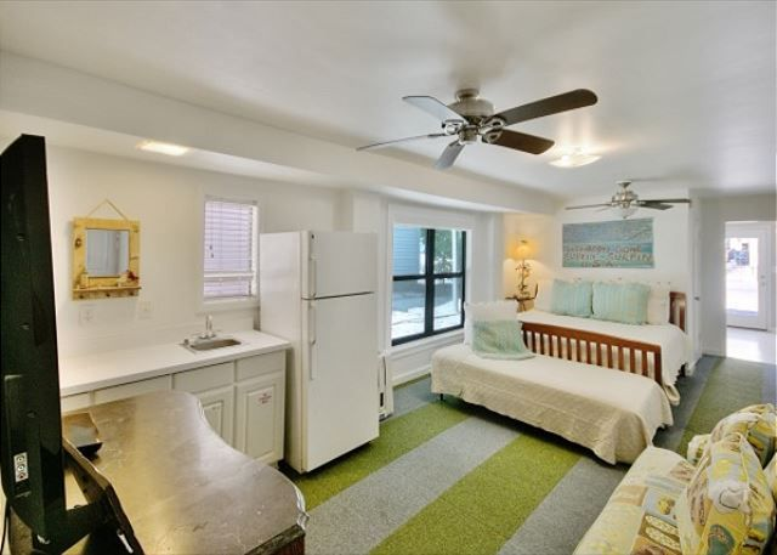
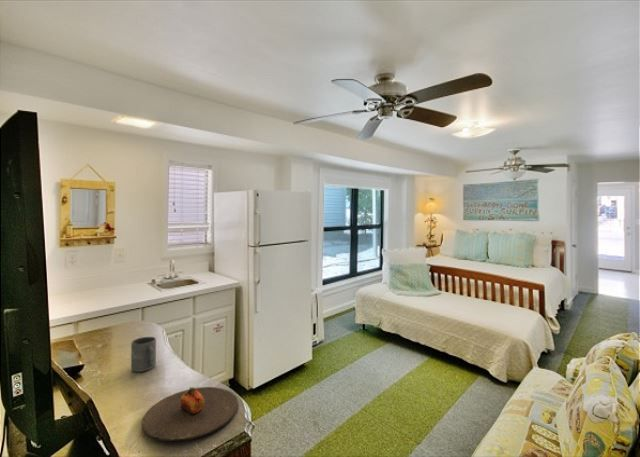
+ plate (192, 399)
+ mug (145, 354)
